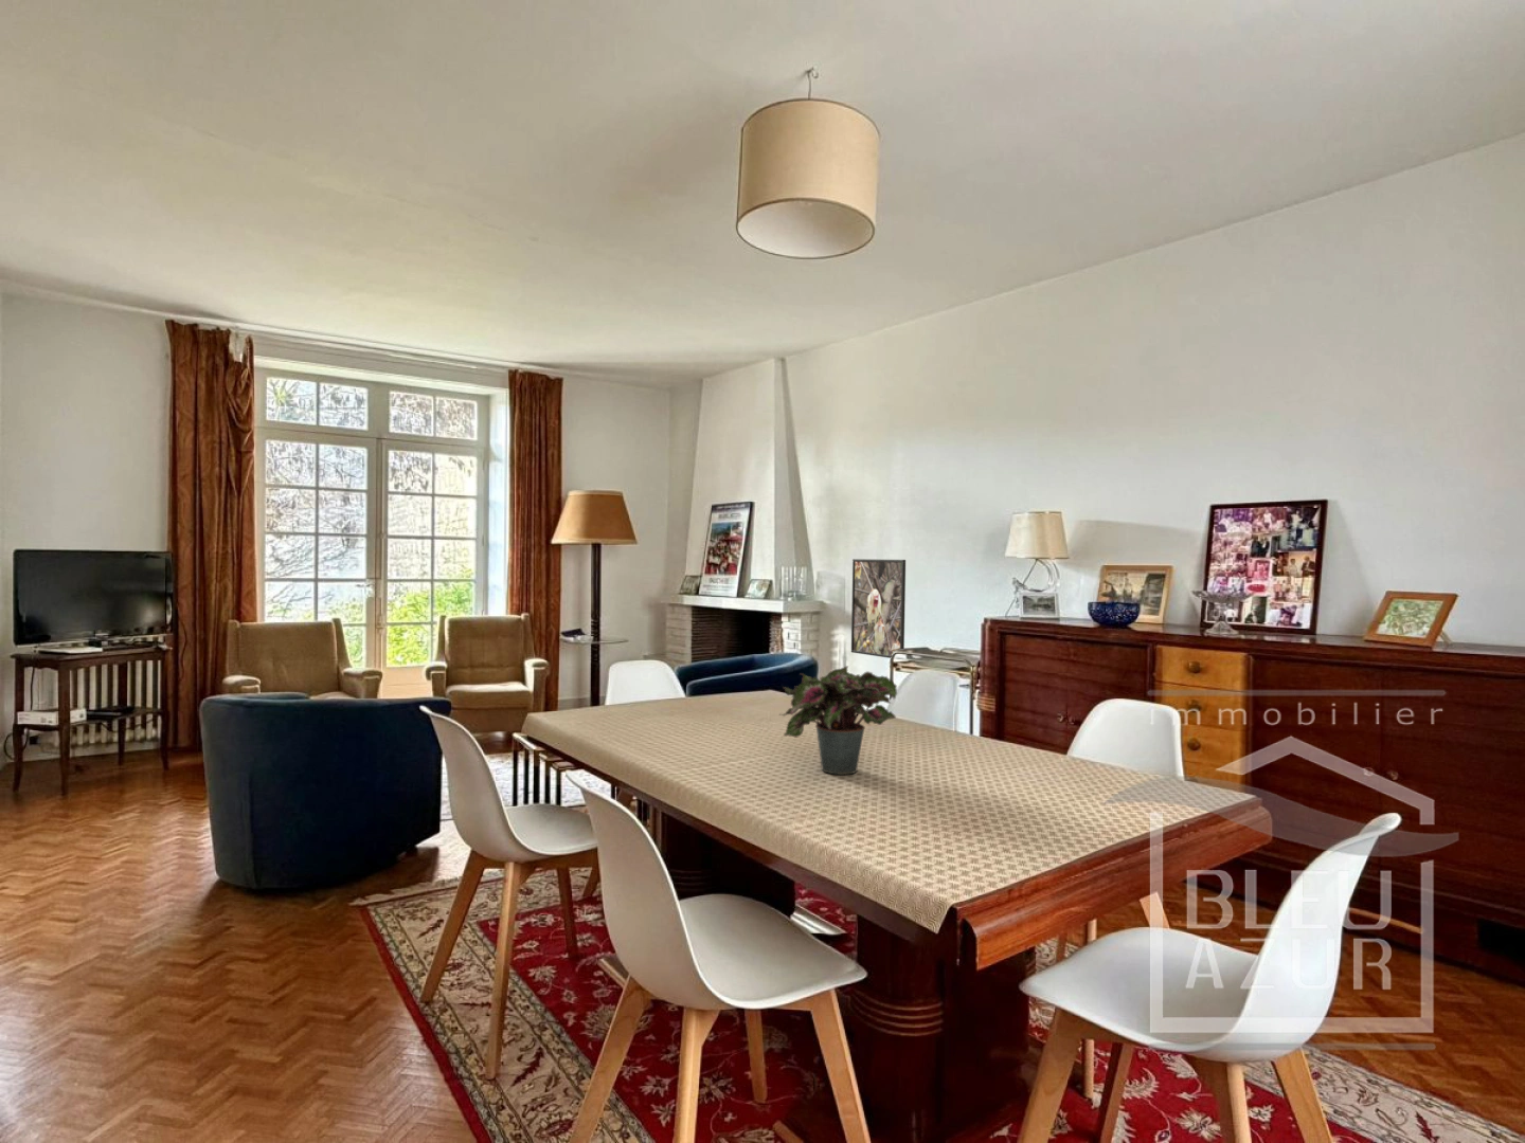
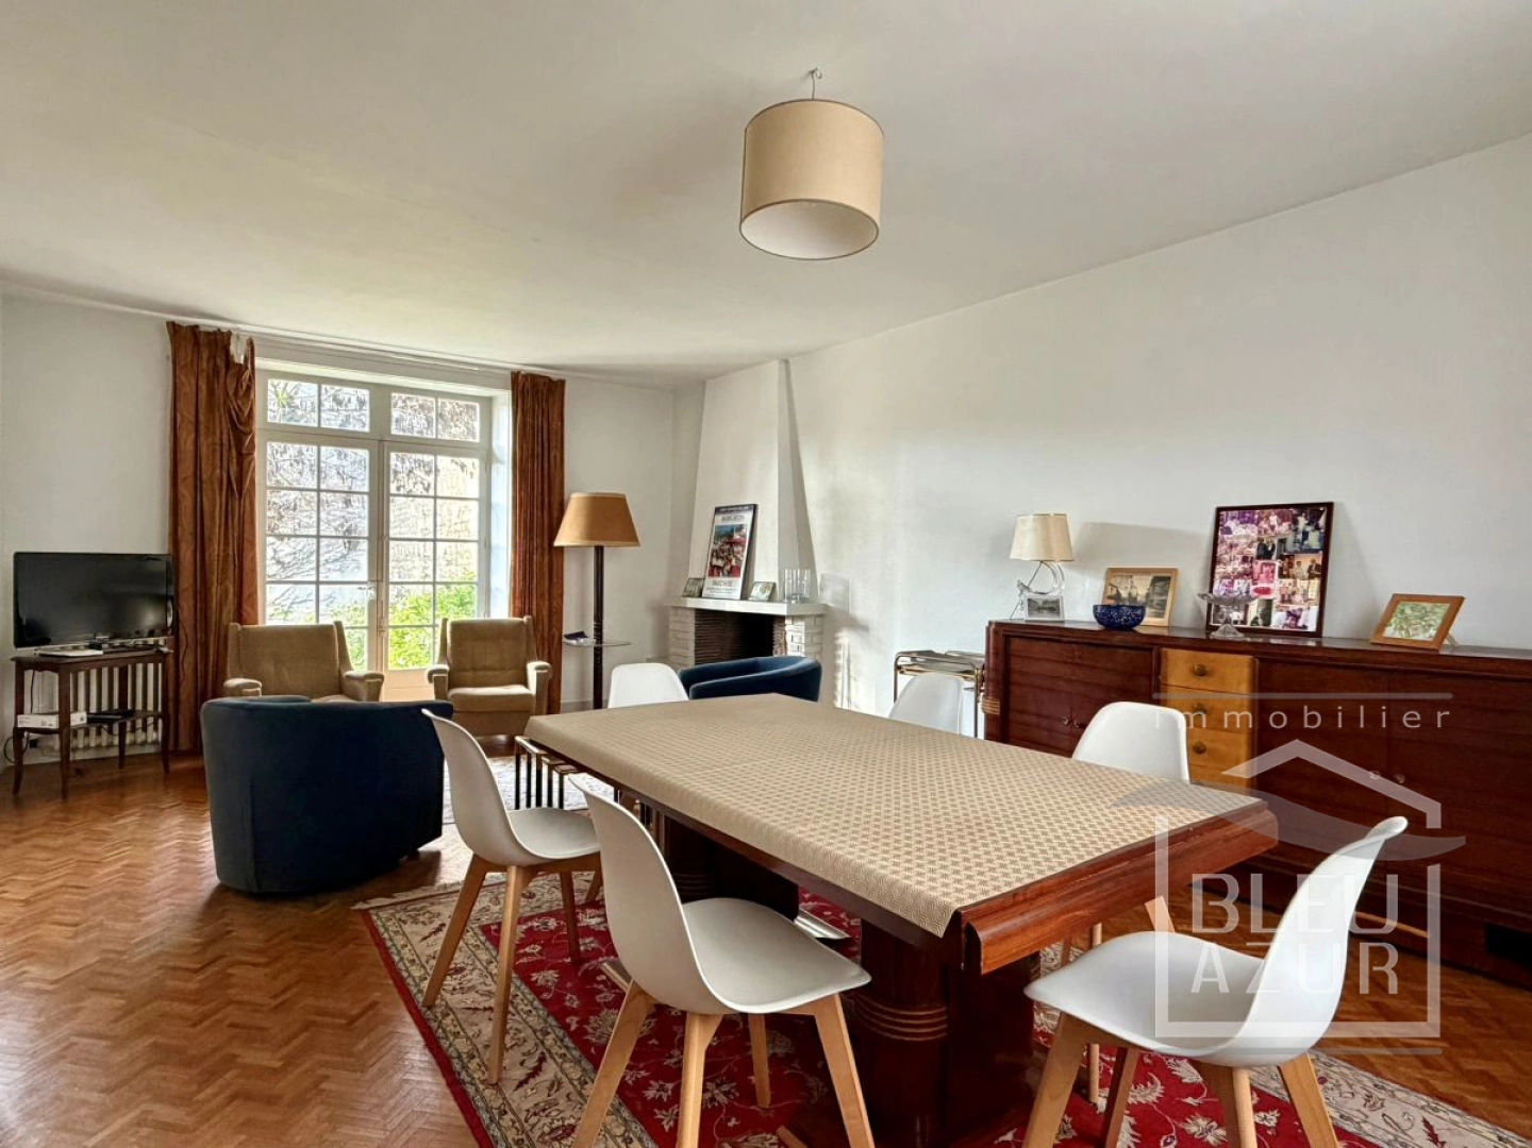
- potted plant (838, 720)
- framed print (877, 608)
